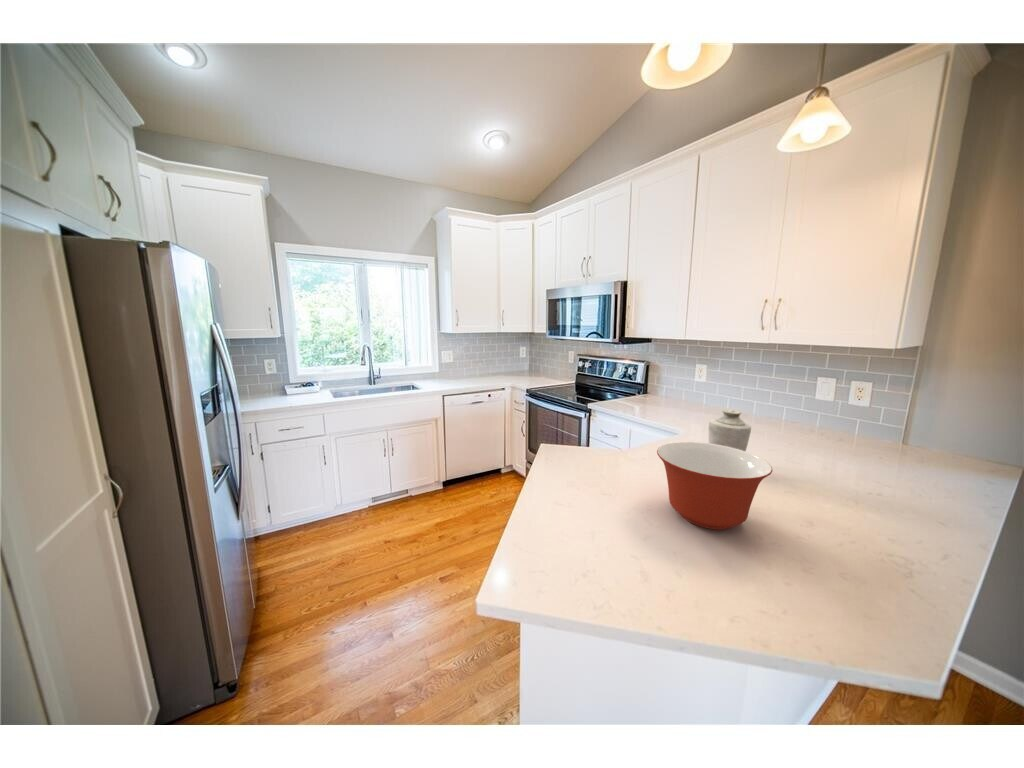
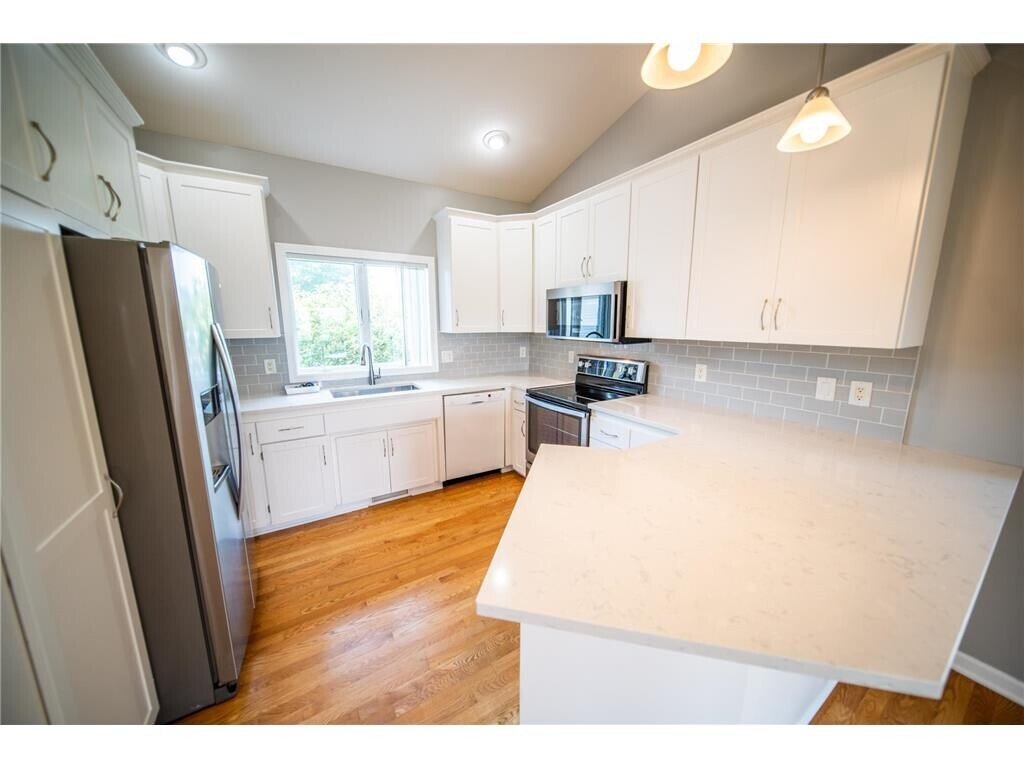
- vase (728, 438)
- mixing bowl (708, 487)
